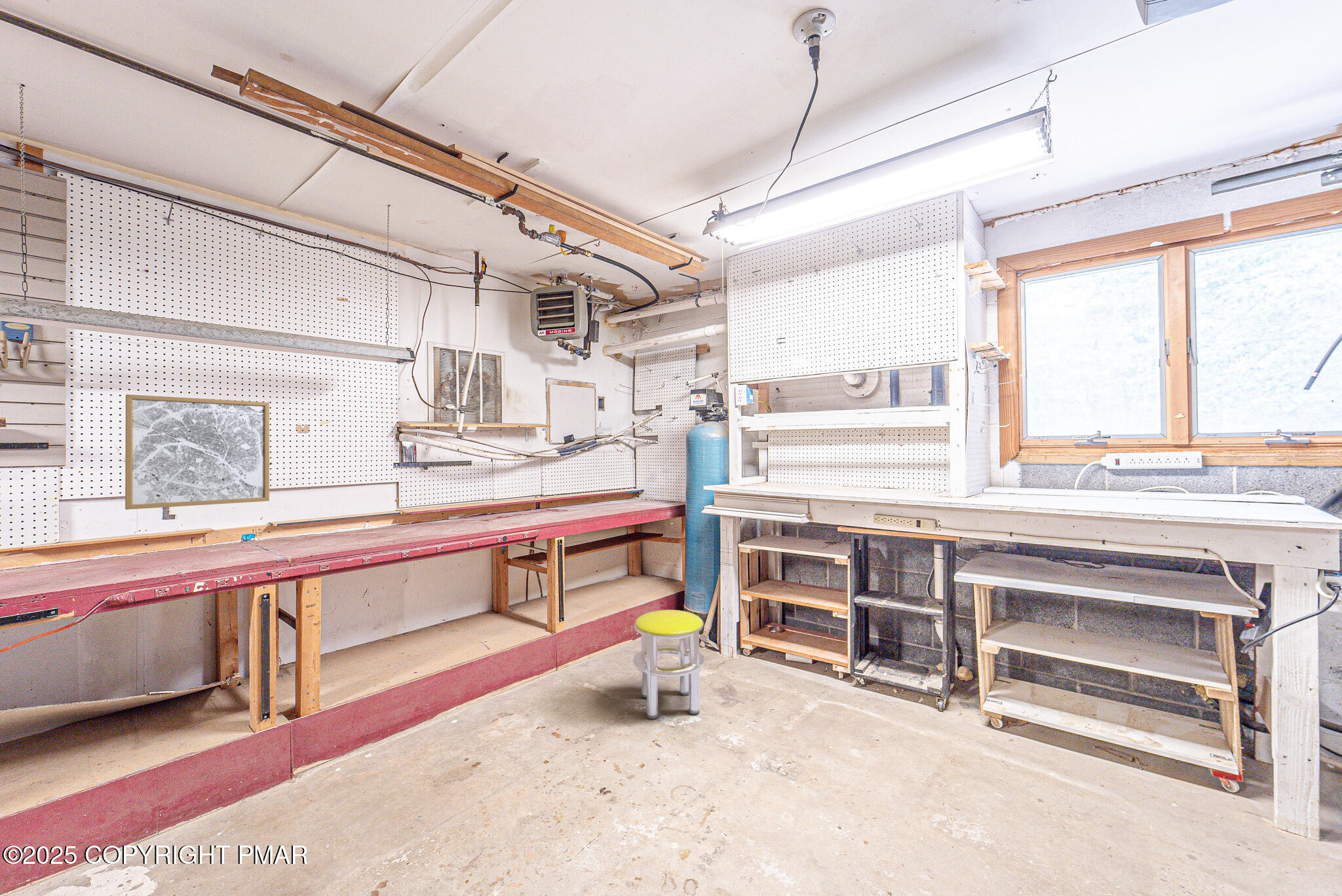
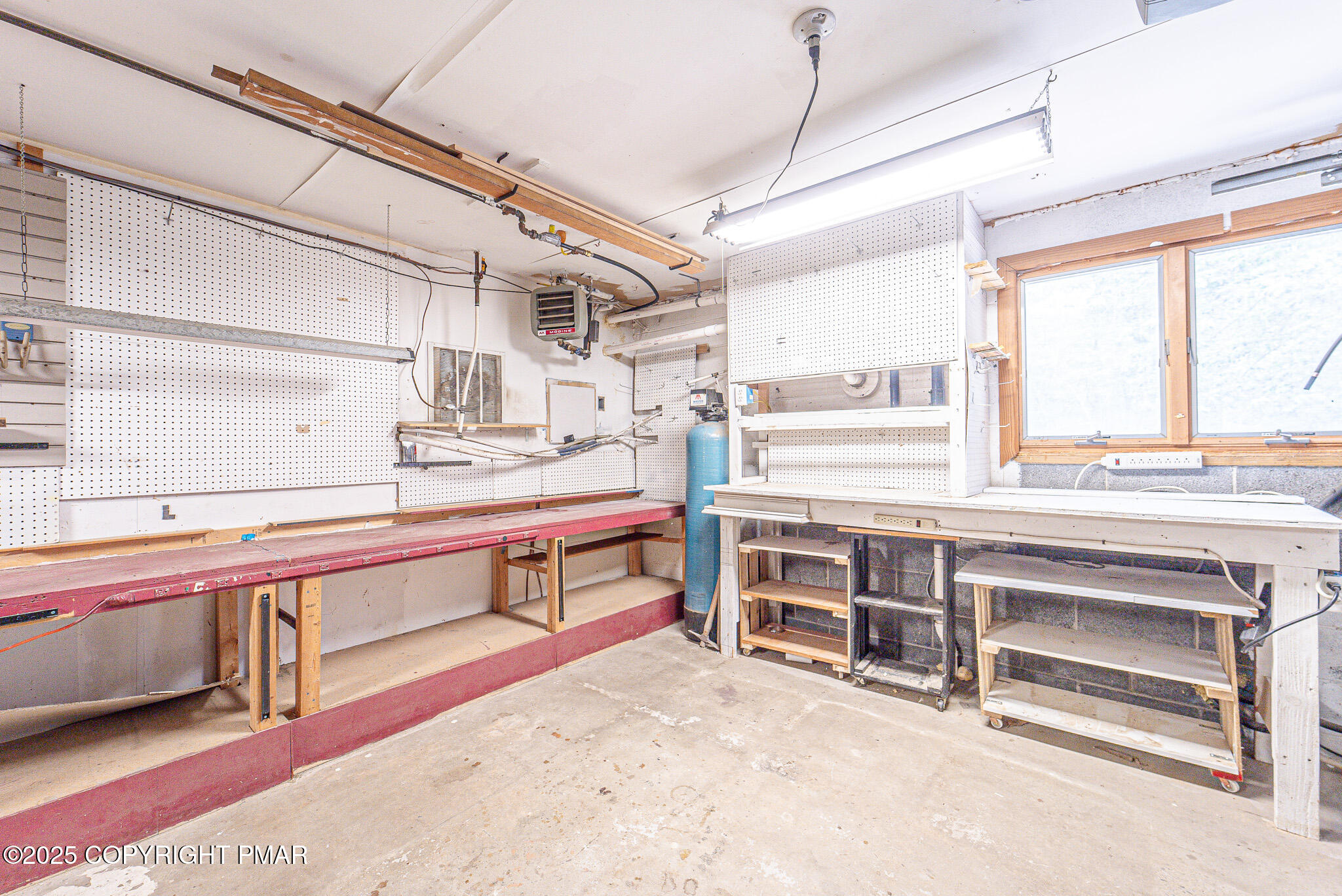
- stool (668, 653)
- wall art (202, 451)
